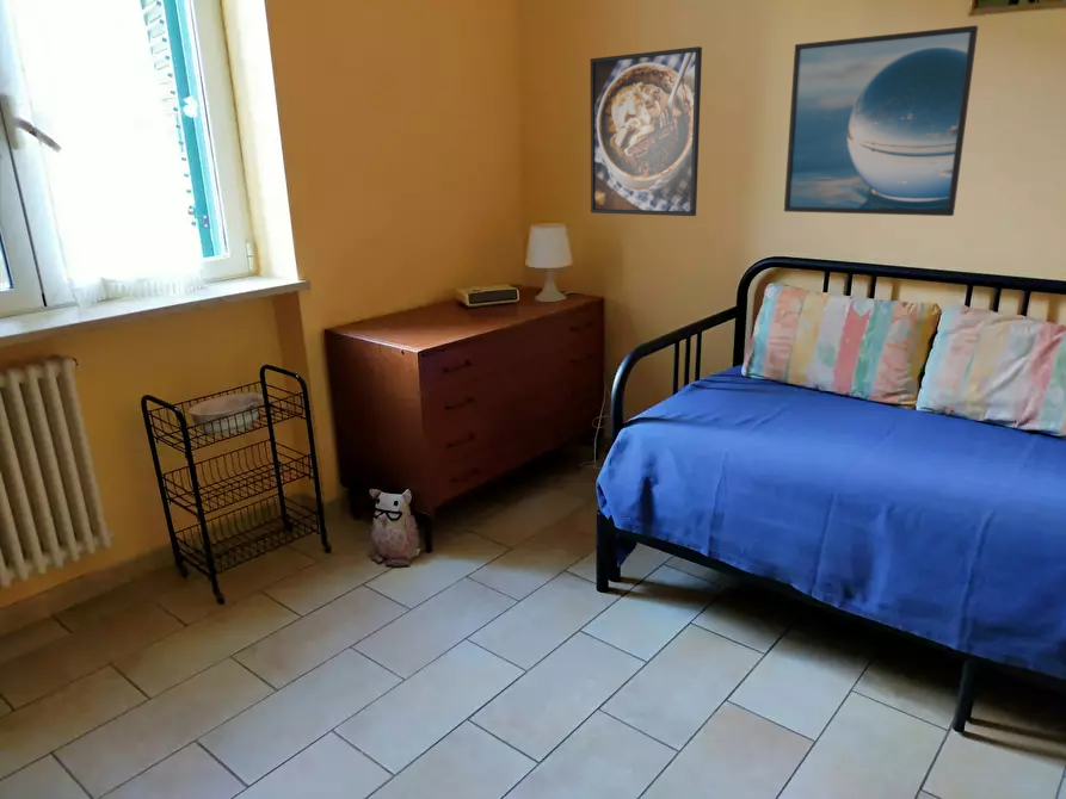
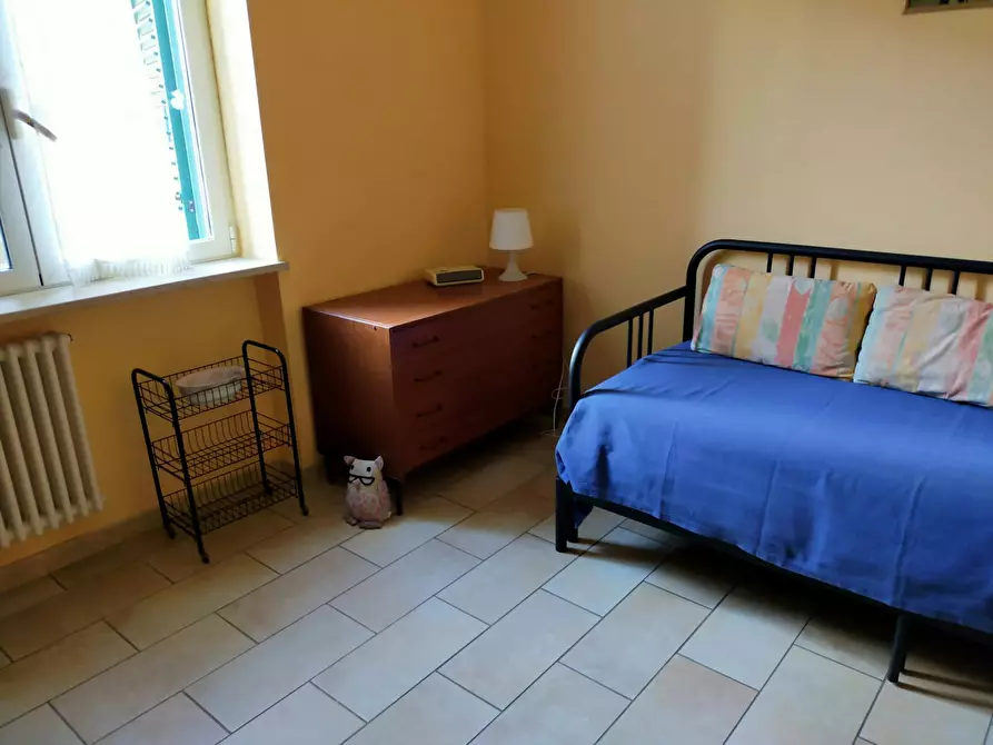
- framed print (642, 136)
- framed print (871, 126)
